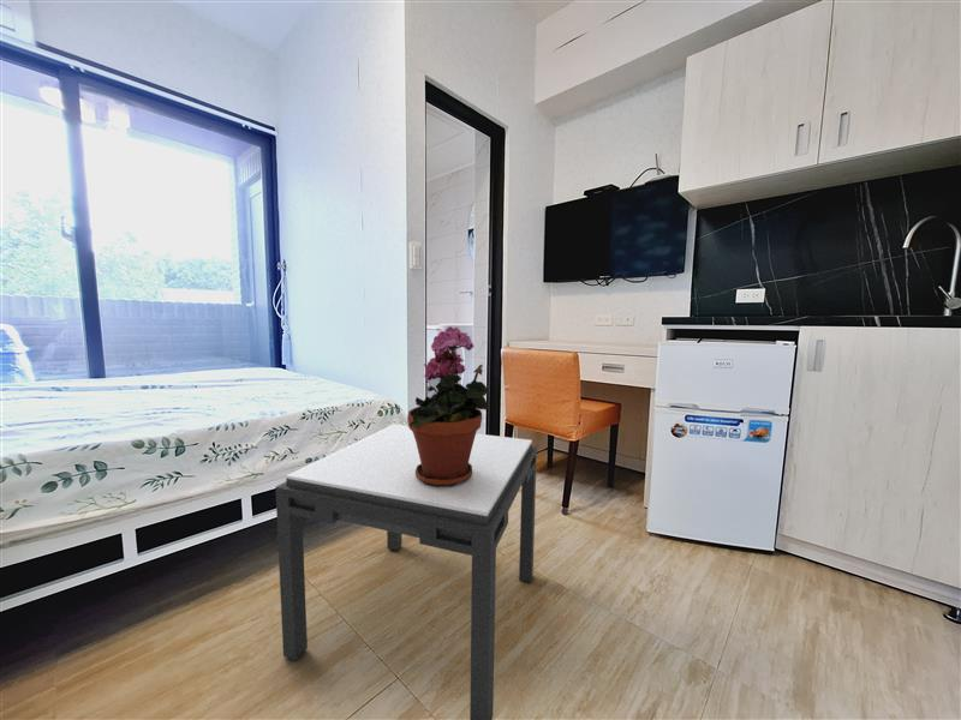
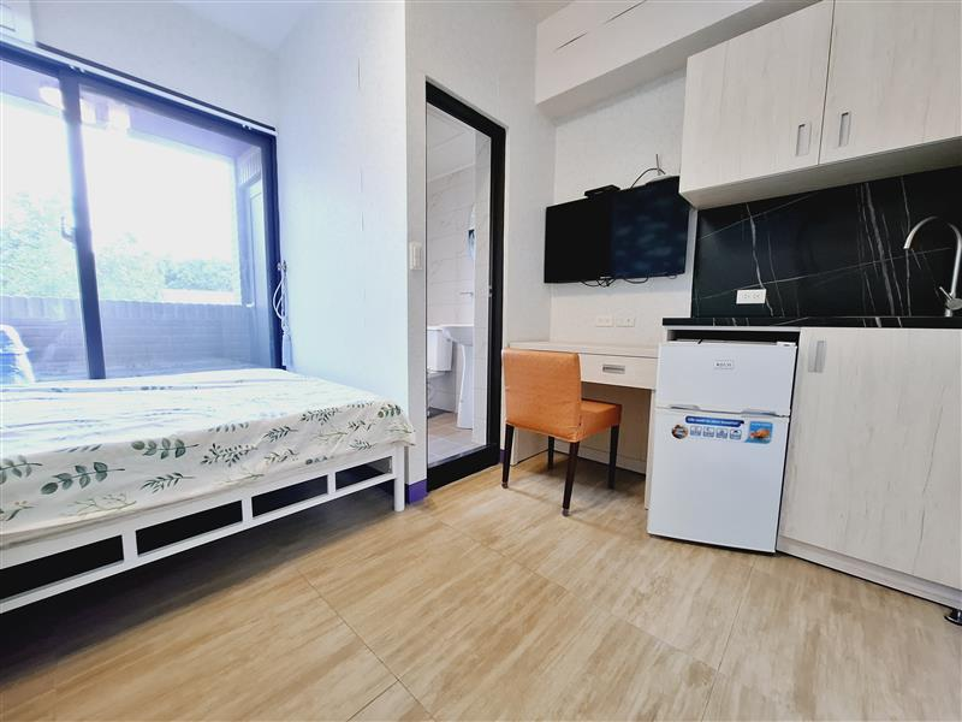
- potted plant (448, 402)
- side table (425, 534)
